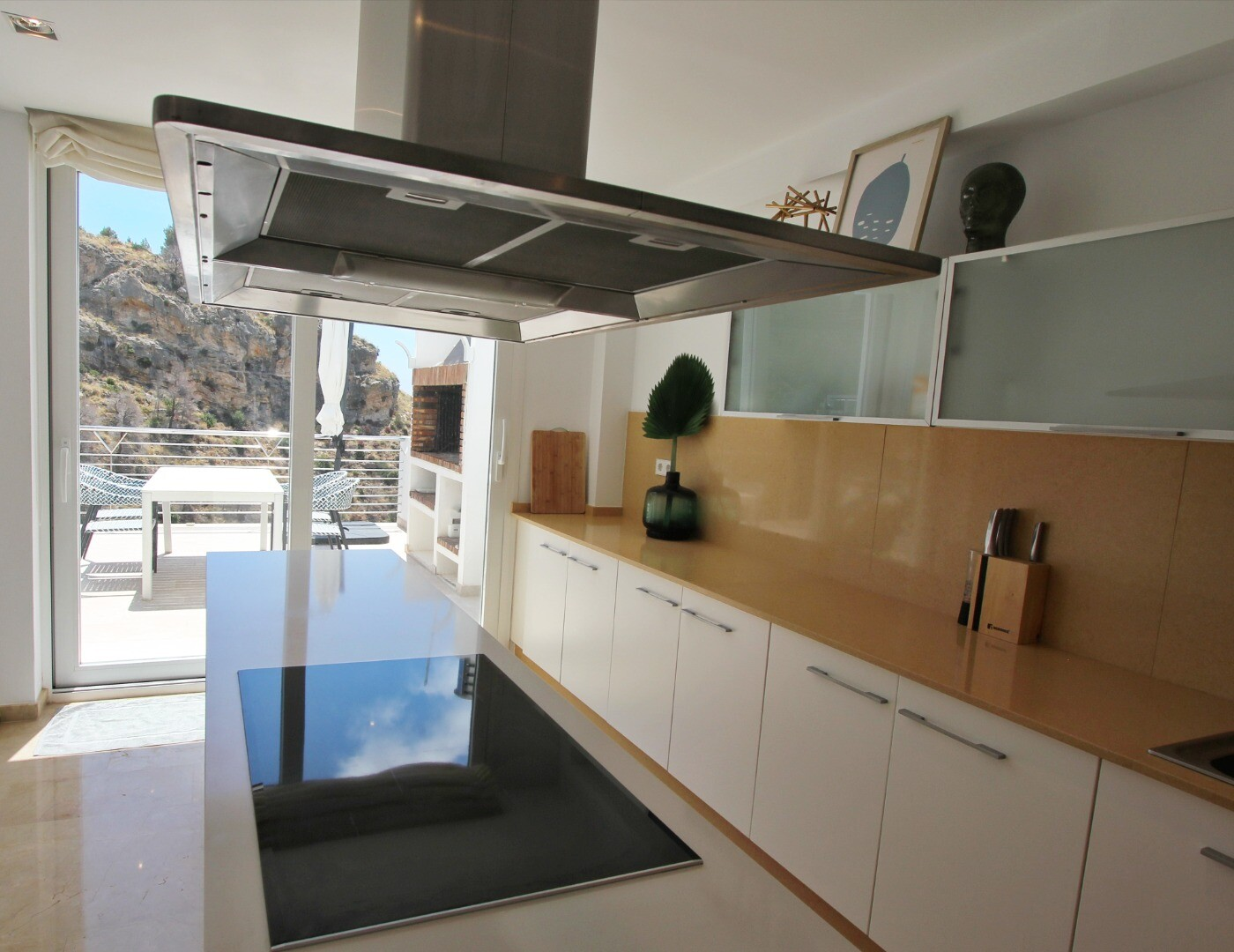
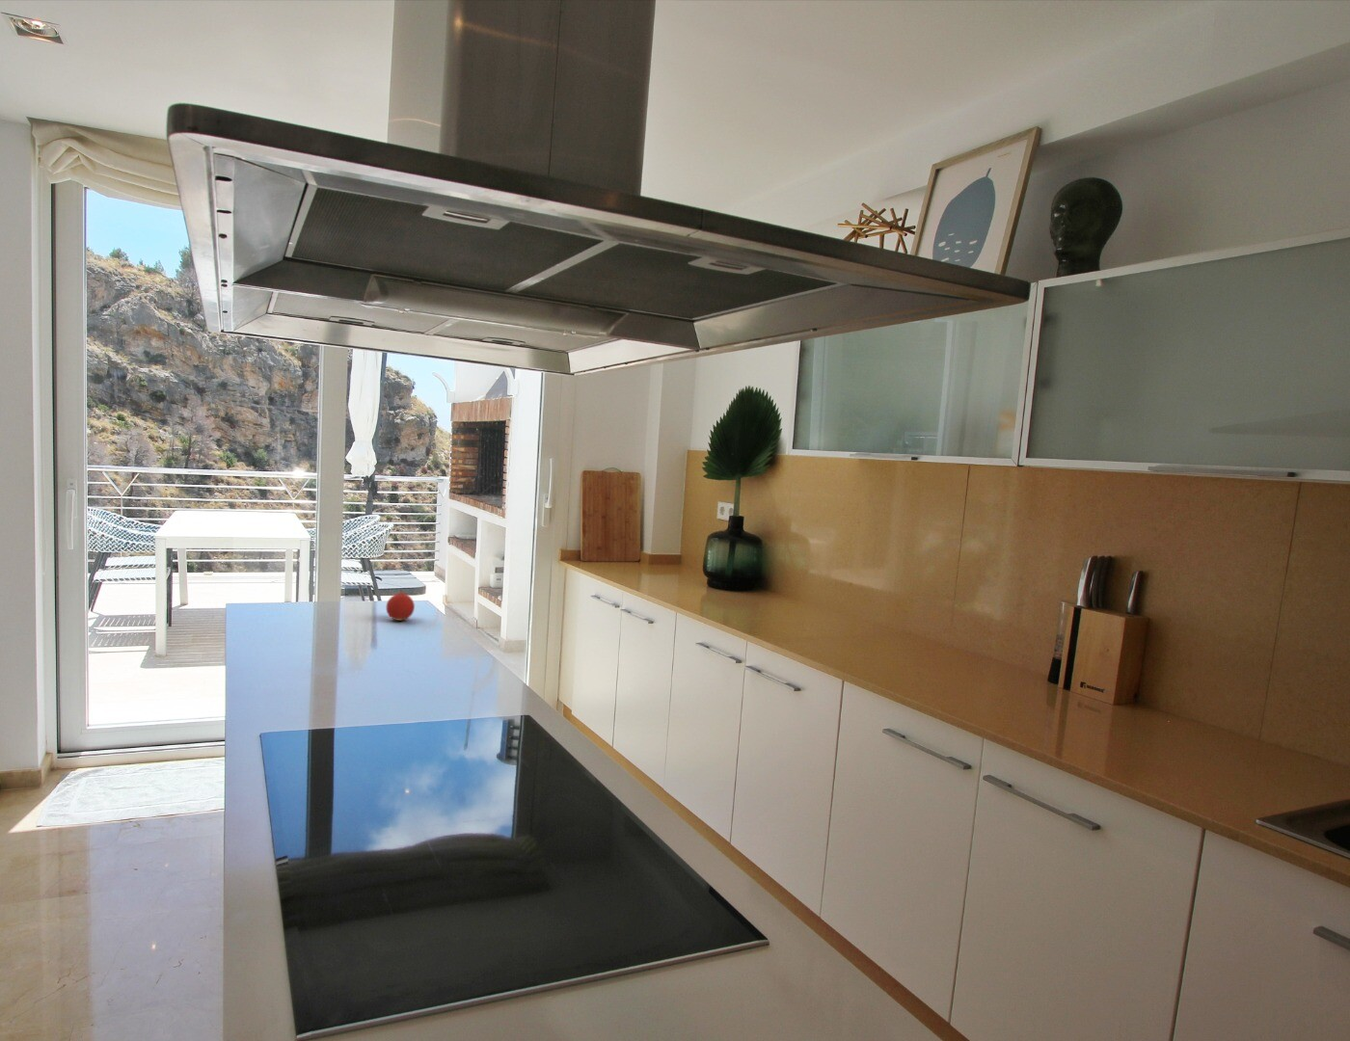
+ fruit (400, 605)
